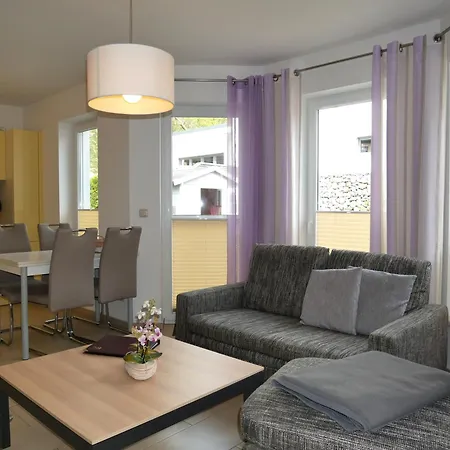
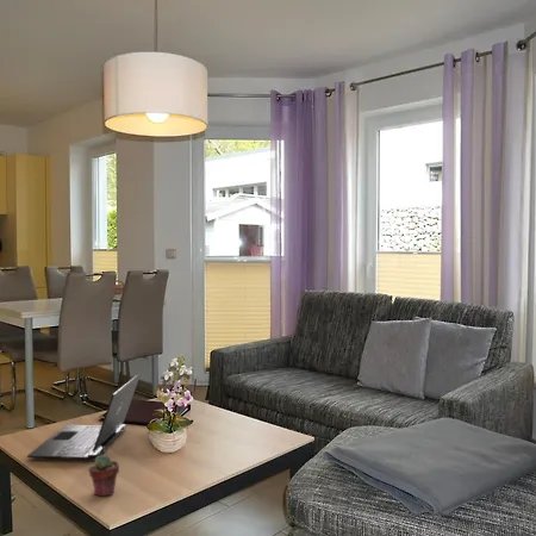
+ laptop (88, 425)
+ potted succulent (104, 473)
